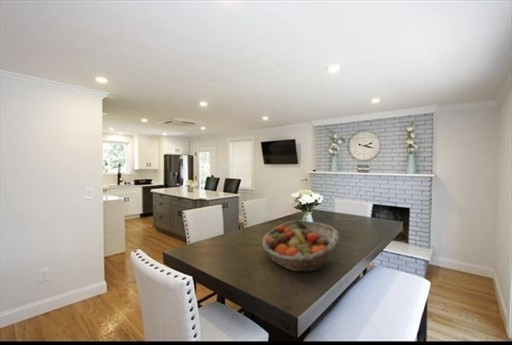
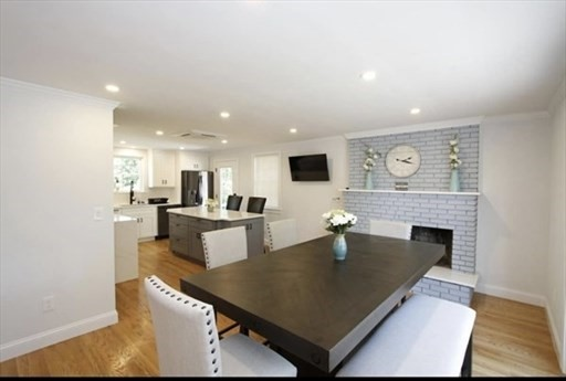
- fruit basket (298, 243)
